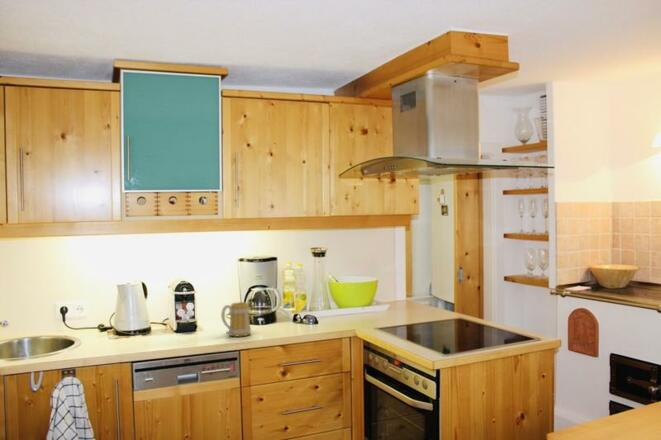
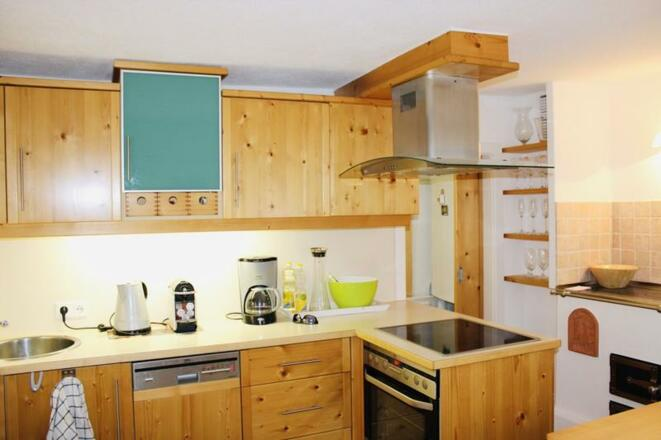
- mug (236, 319)
